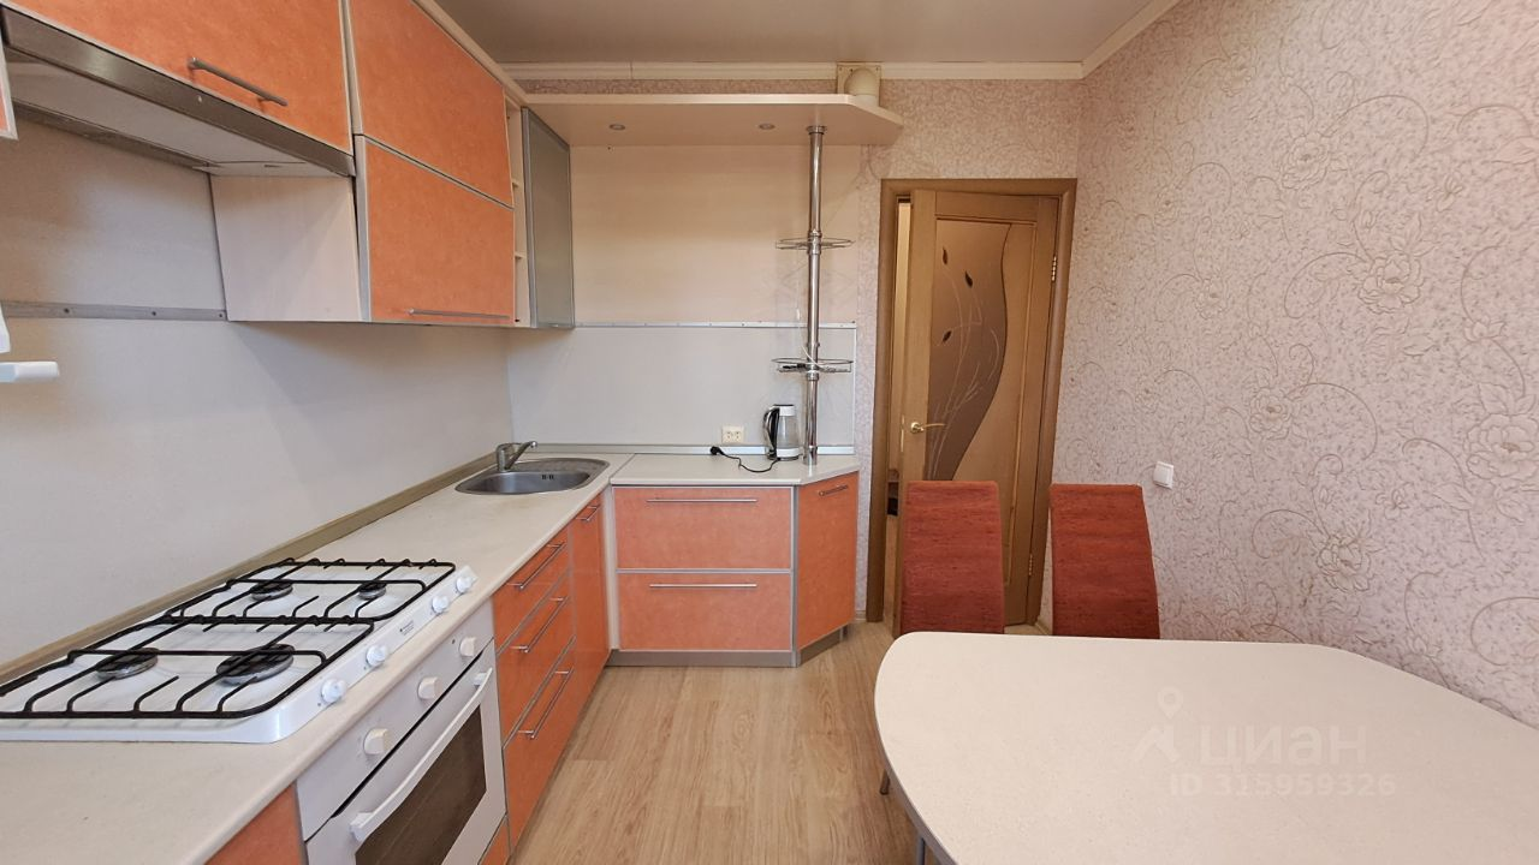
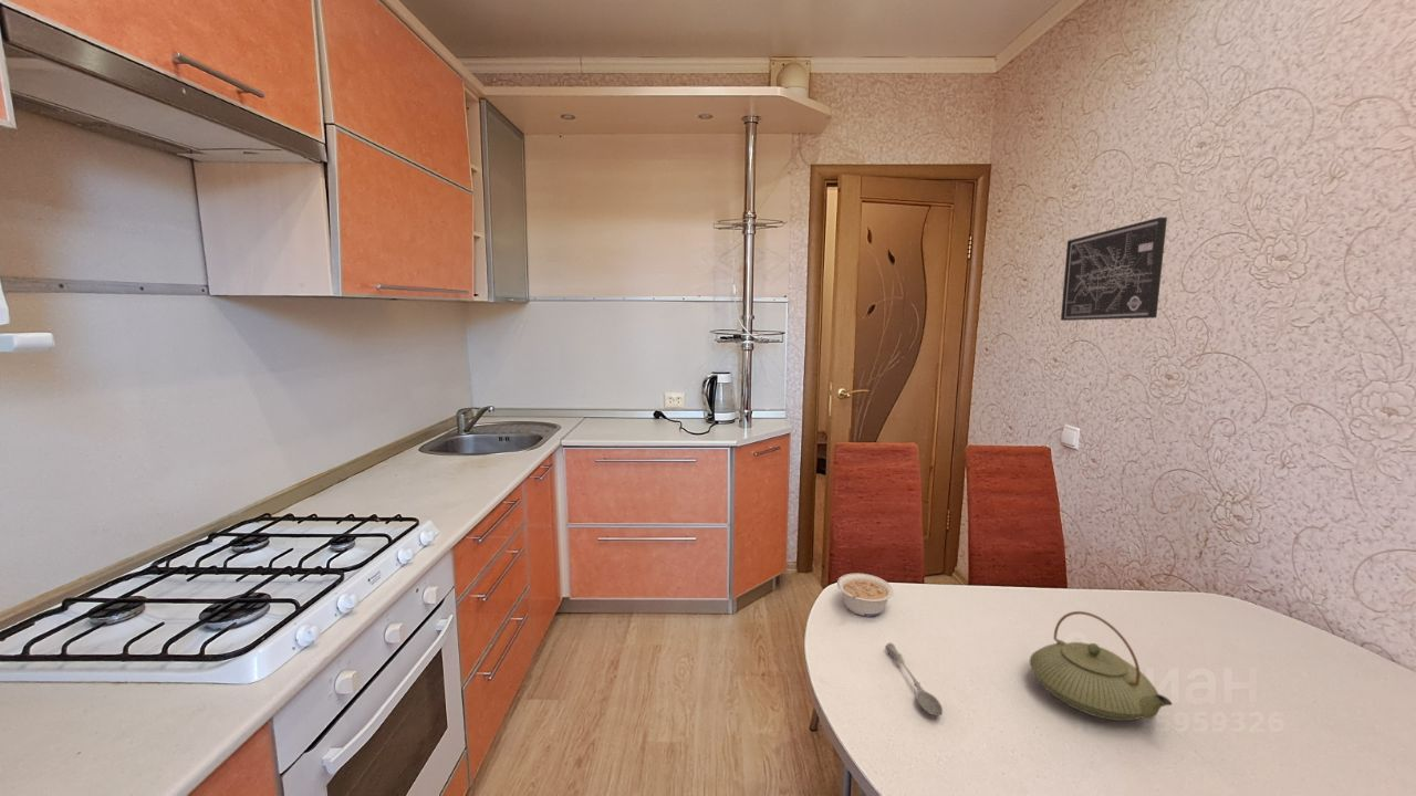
+ wall art (1106, 274)
+ teapot (1101, 660)
+ soupspoon (912, 678)
+ legume (865, 595)
